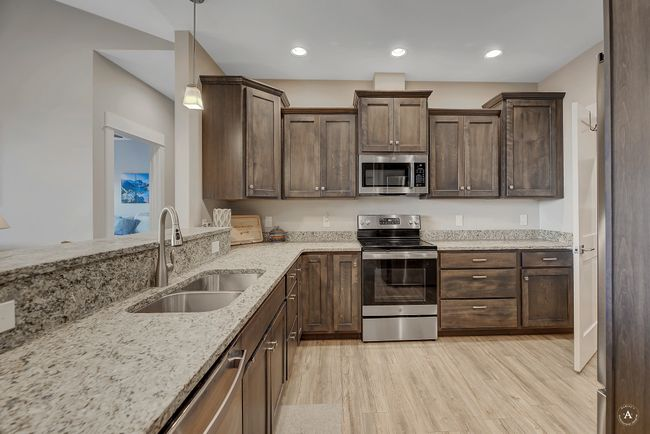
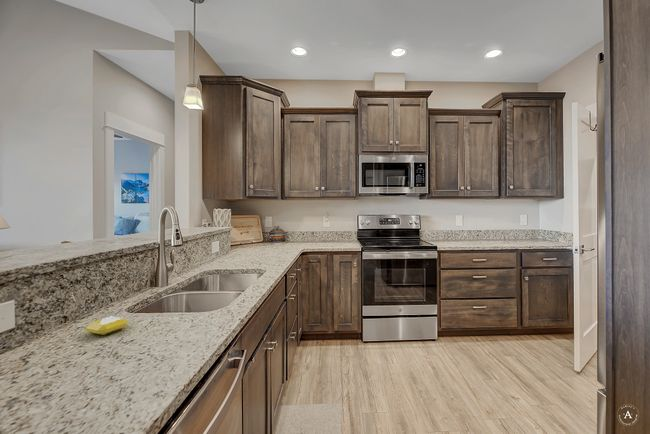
+ soap bar (107, 325)
